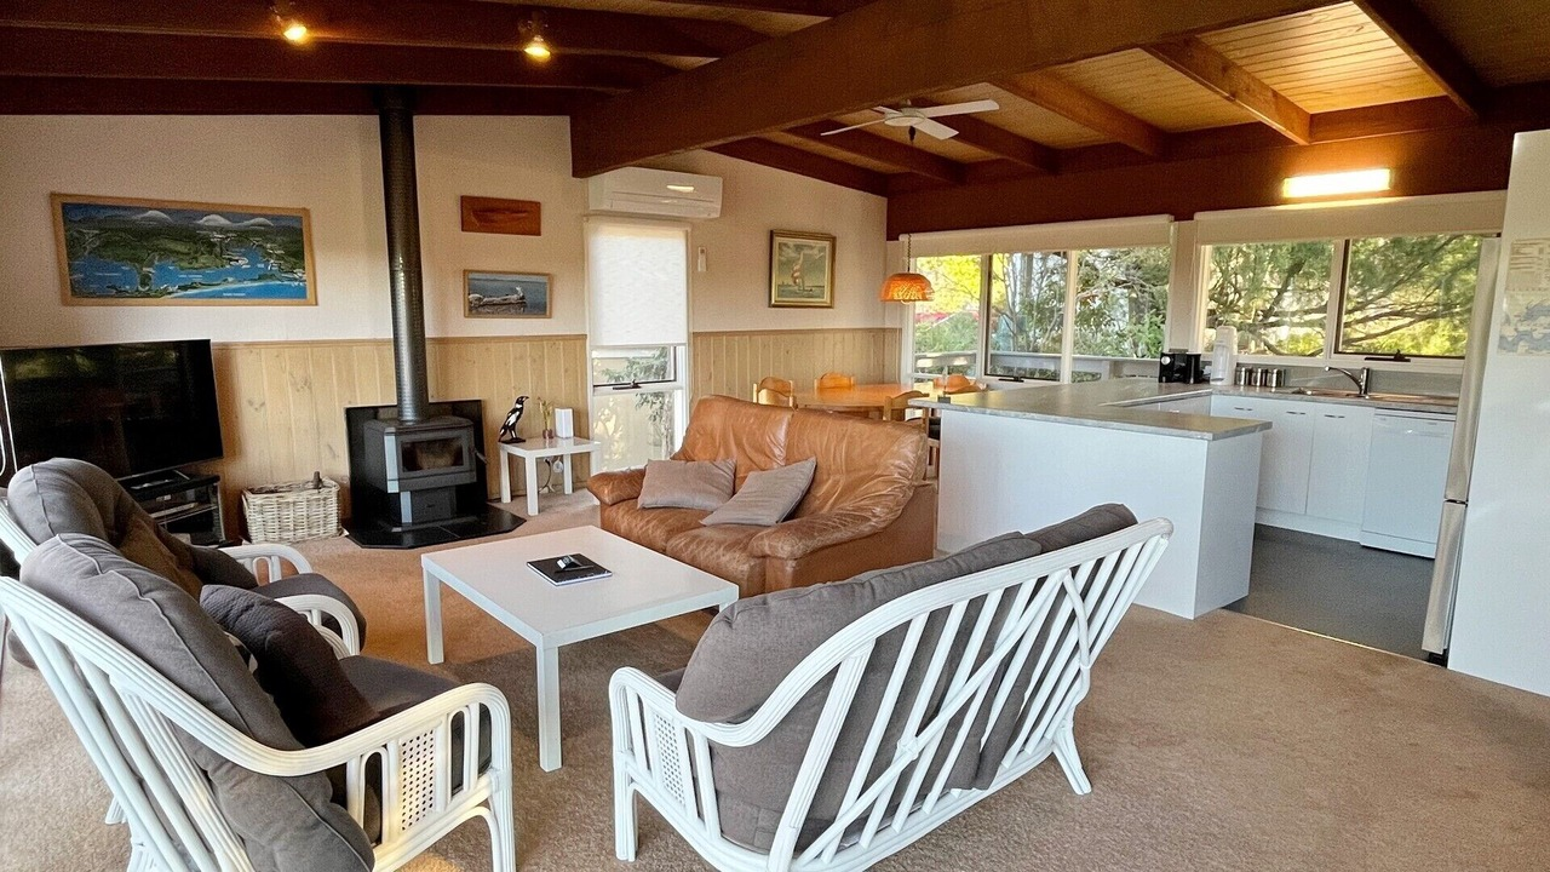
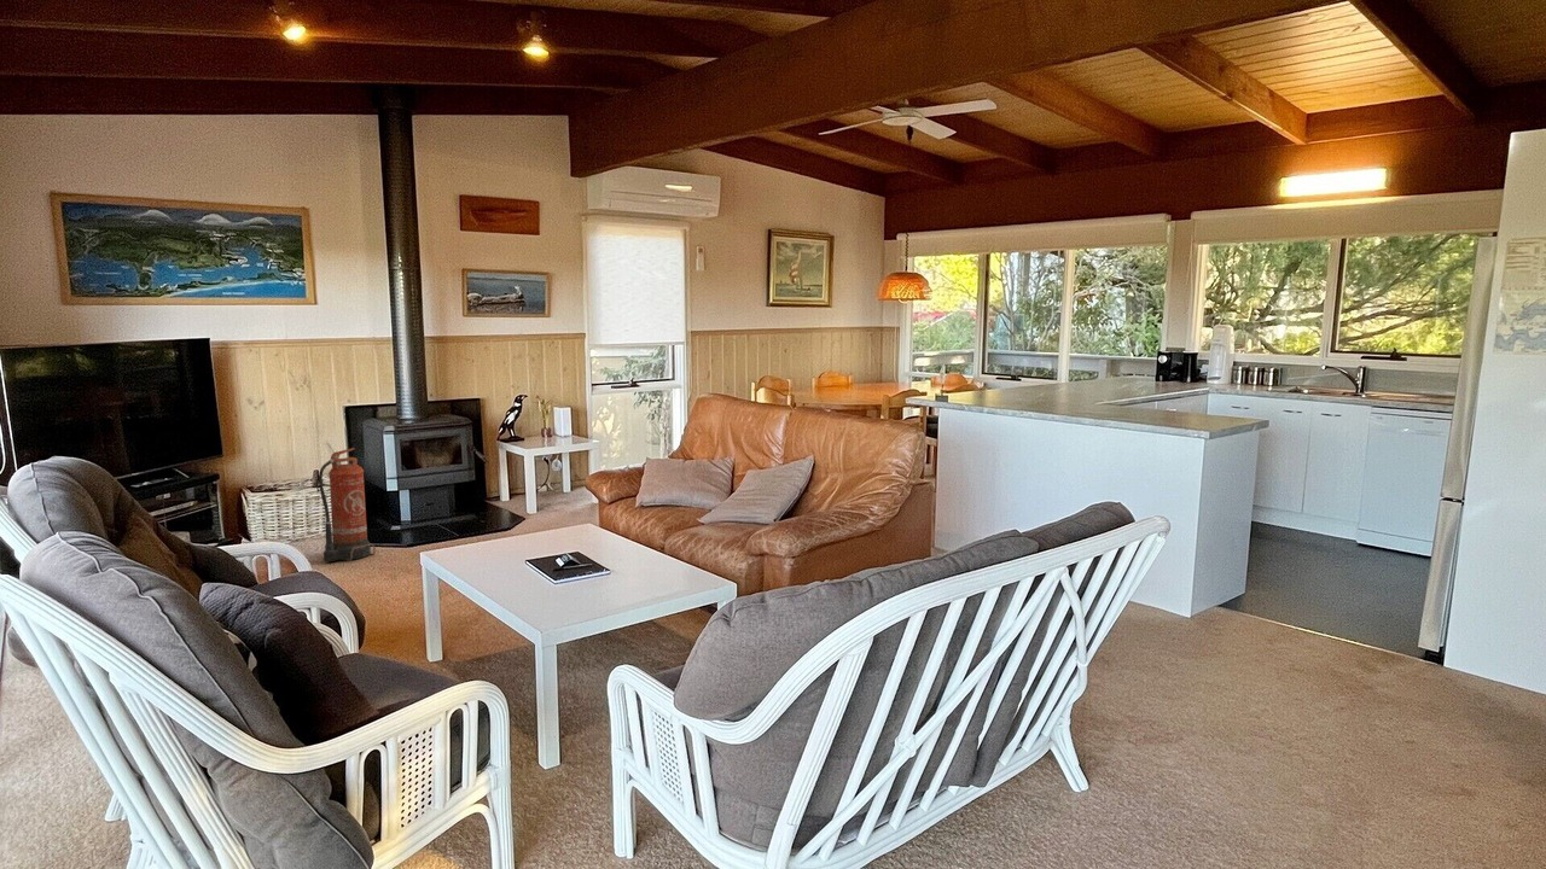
+ fire extinguisher (342, 503)
